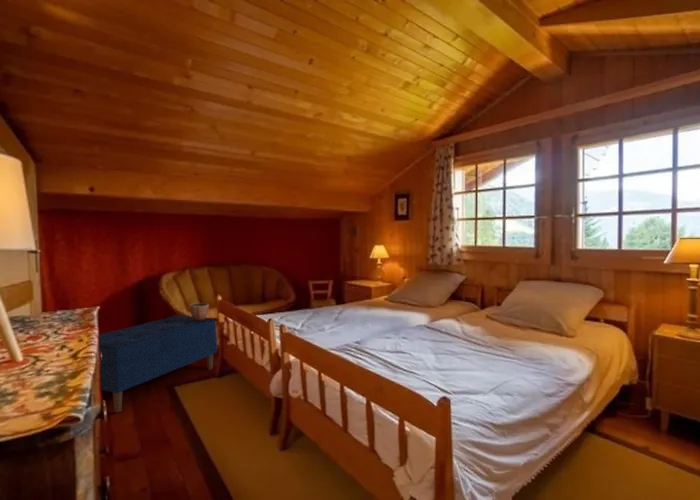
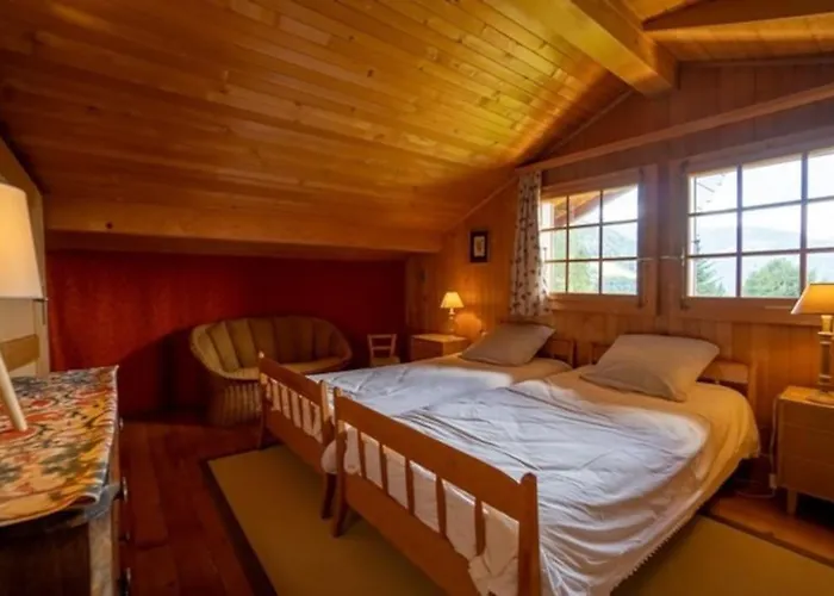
- bench (152, 356)
- decorative bowl (199, 312)
